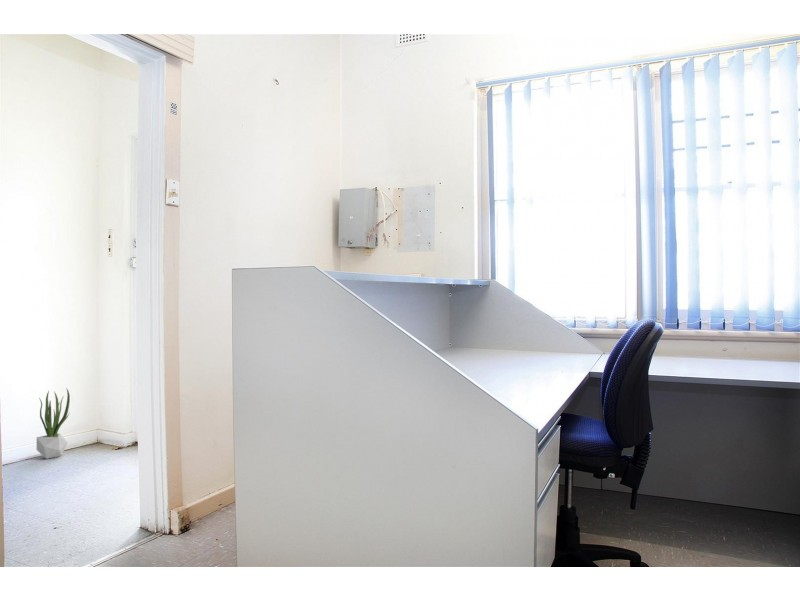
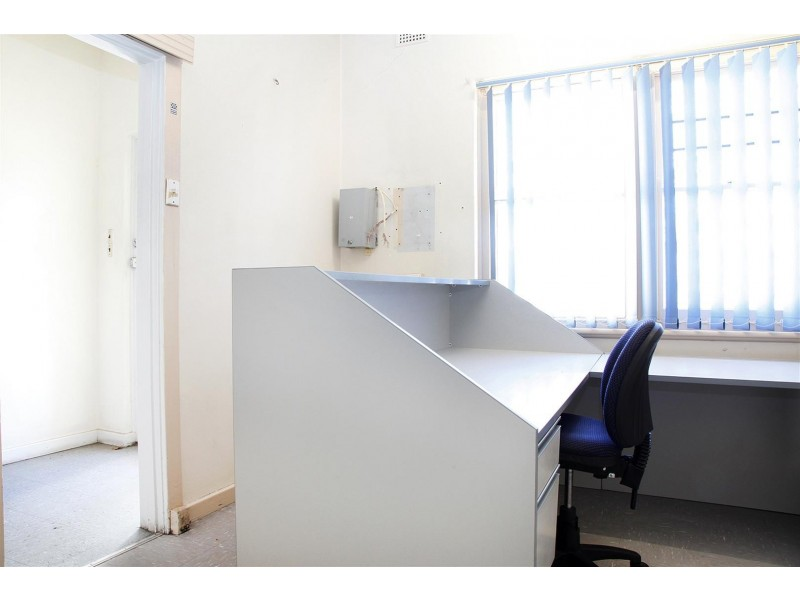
- potted plant (54, 423)
